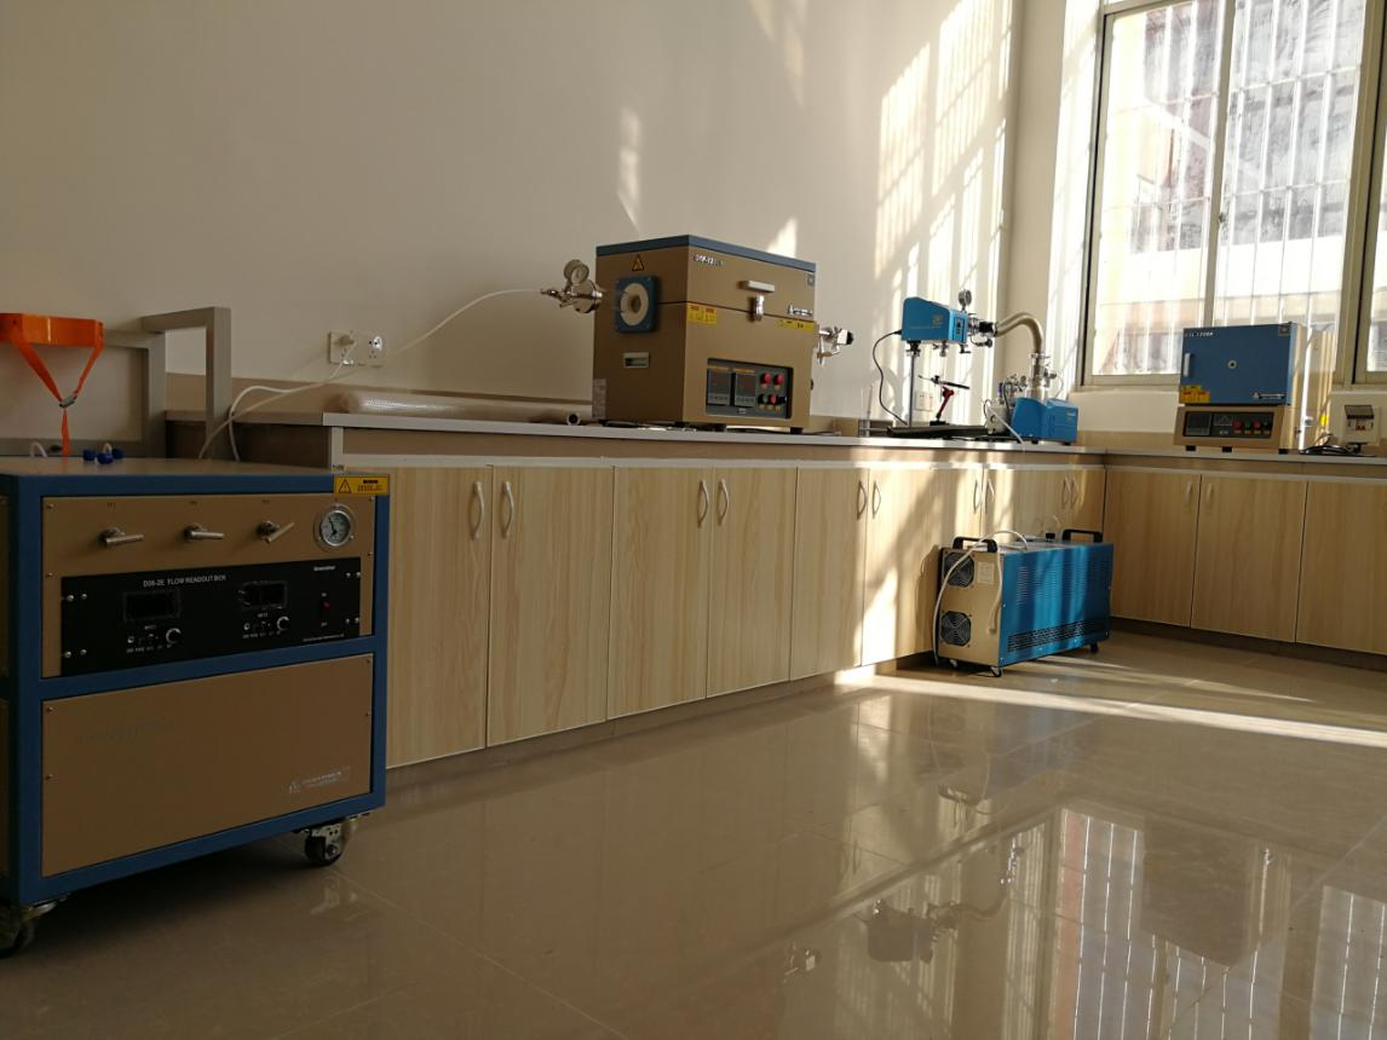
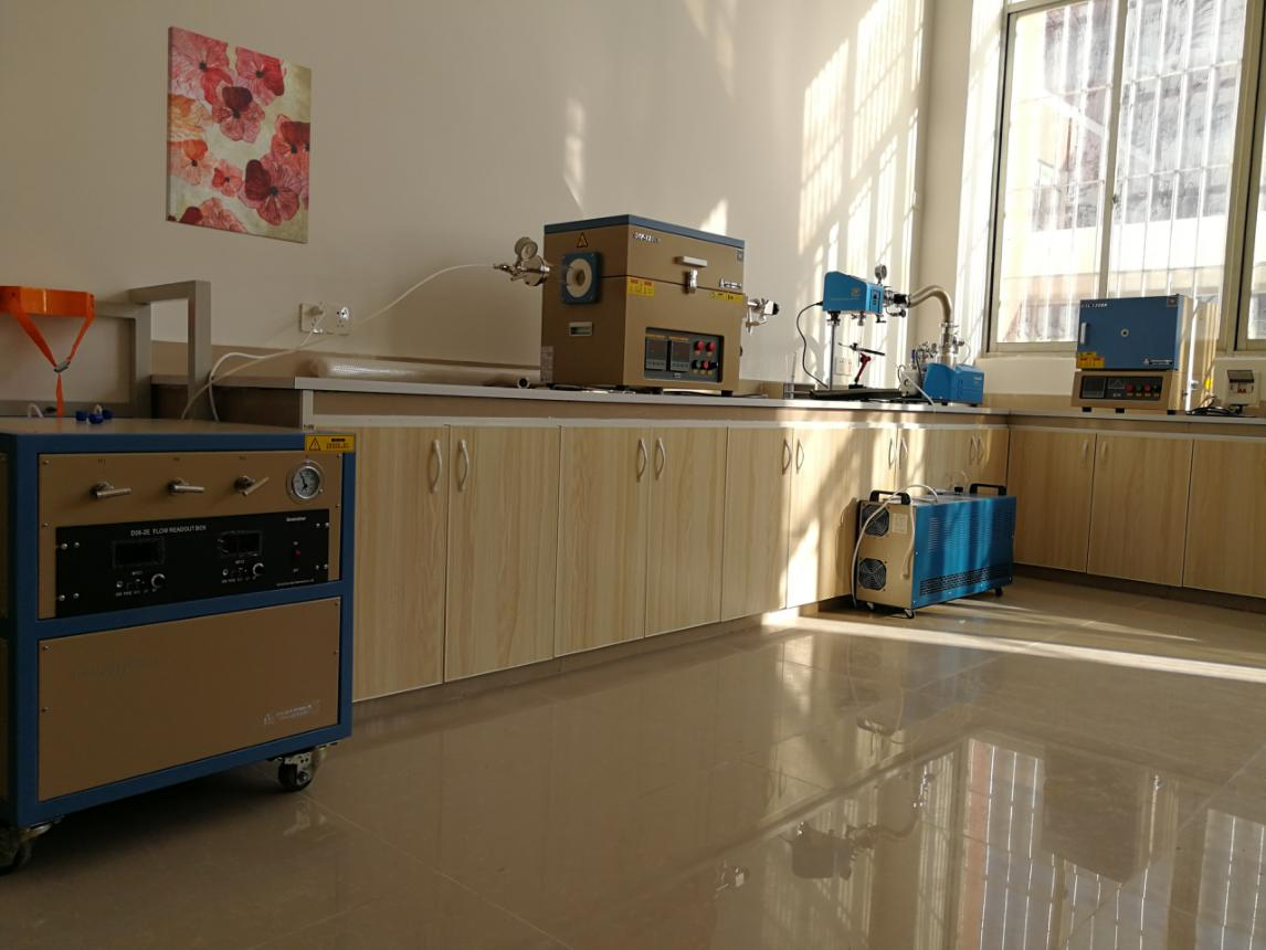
+ wall art (241, 141)
